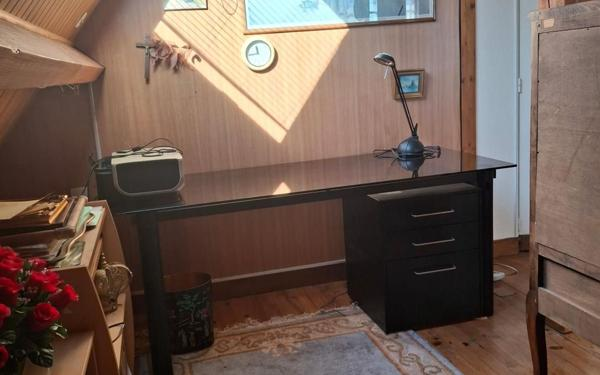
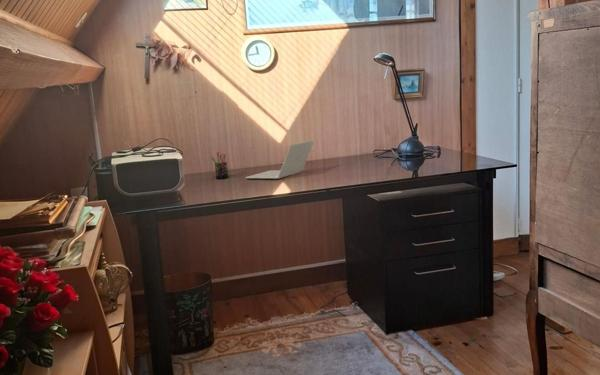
+ pen holder (219, 165)
+ laptop (284, 160)
